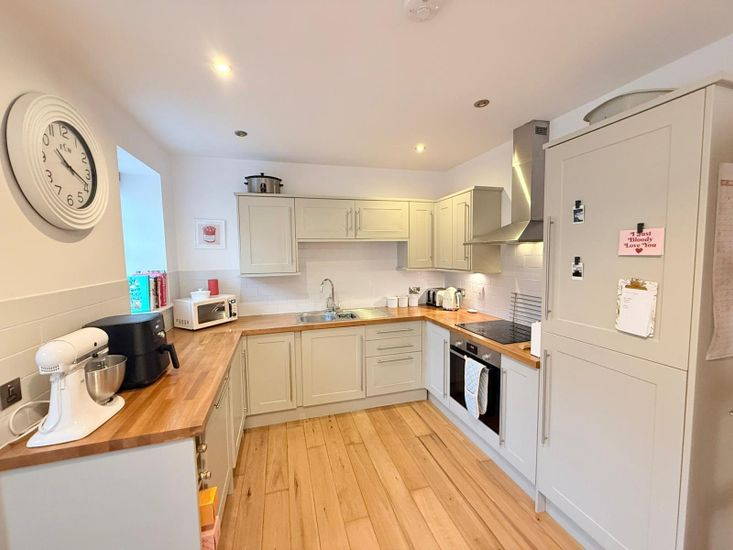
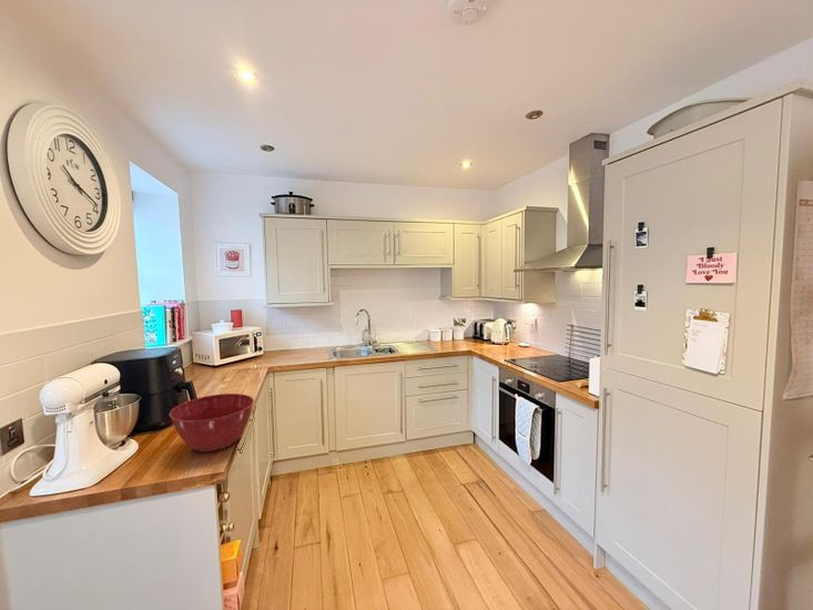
+ mixing bowl (214, 424)
